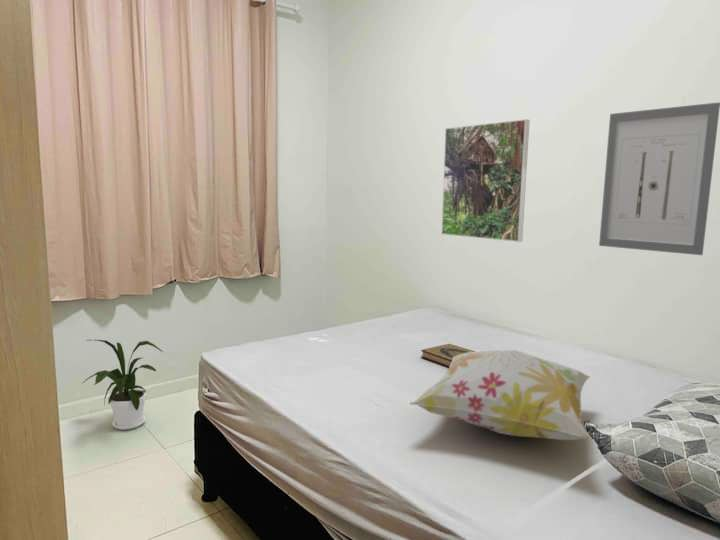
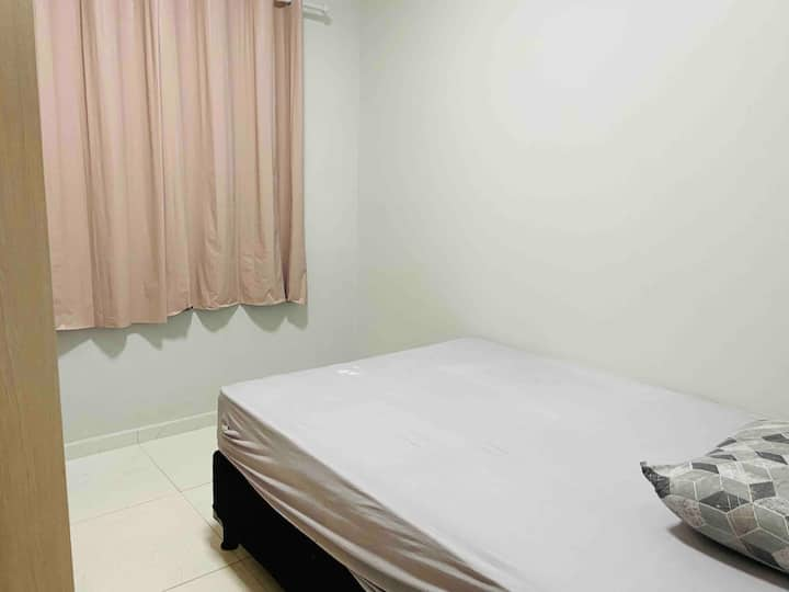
- decorative pillow (507, 389)
- hardback book (457, 355)
- wall art (654, 180)
- house plant (124, 380)
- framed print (481, 181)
